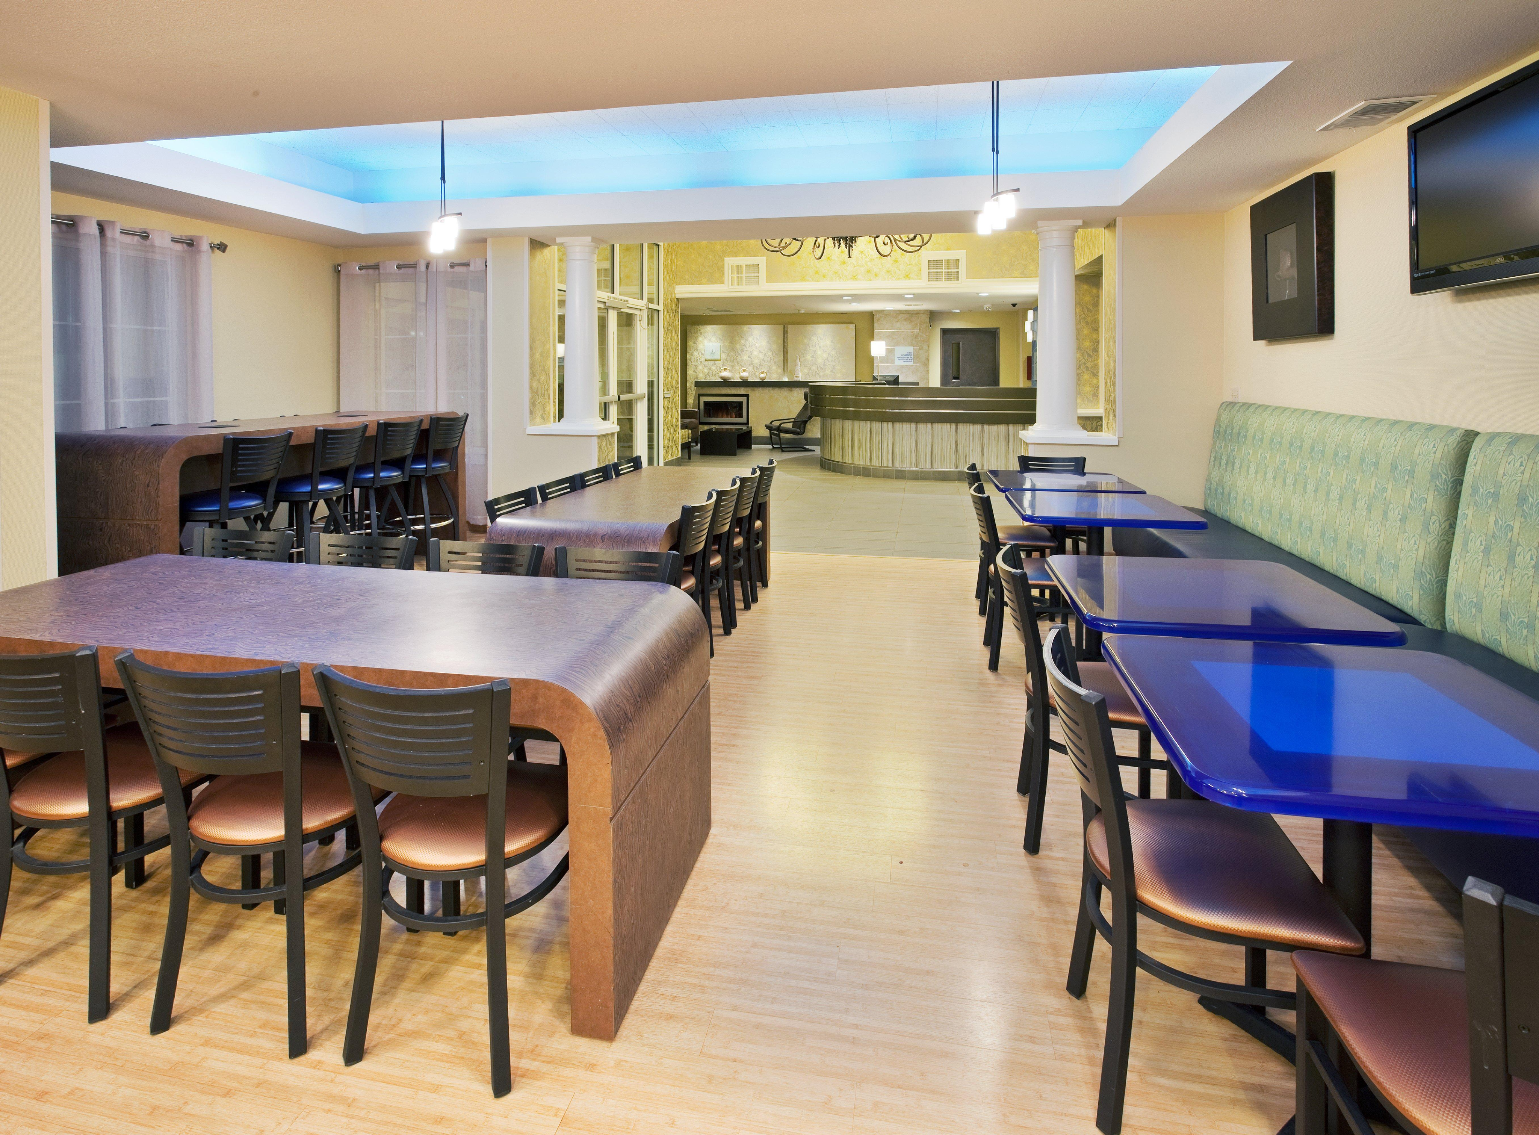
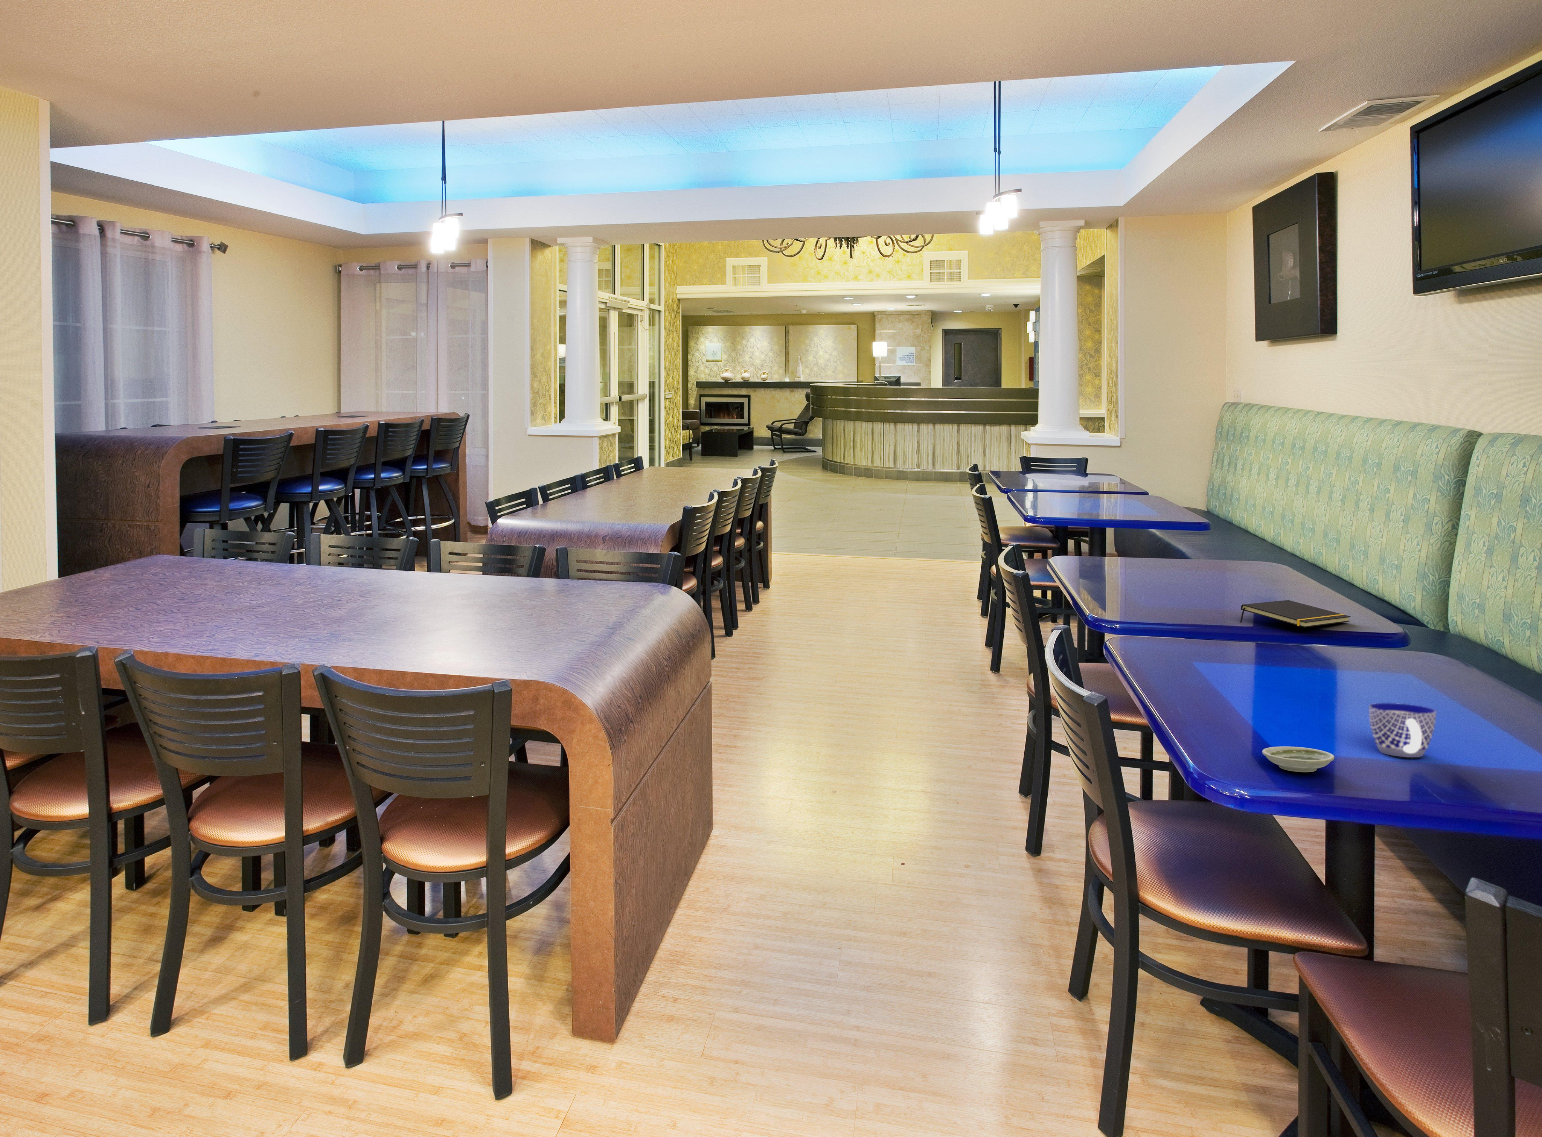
+ saucer (1298, 760)
+ notepad (1295, 613)
+ cup (1404, 732)
